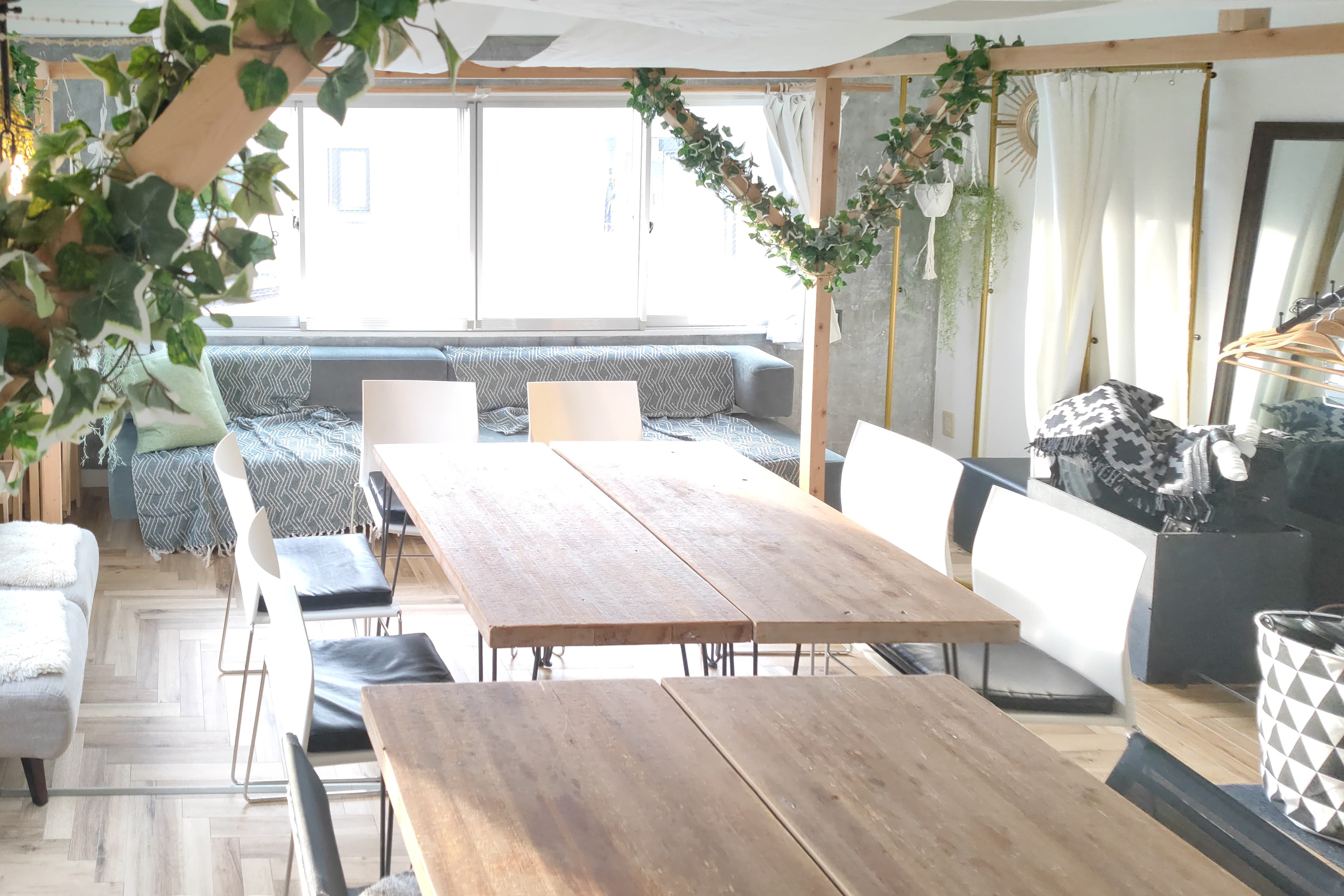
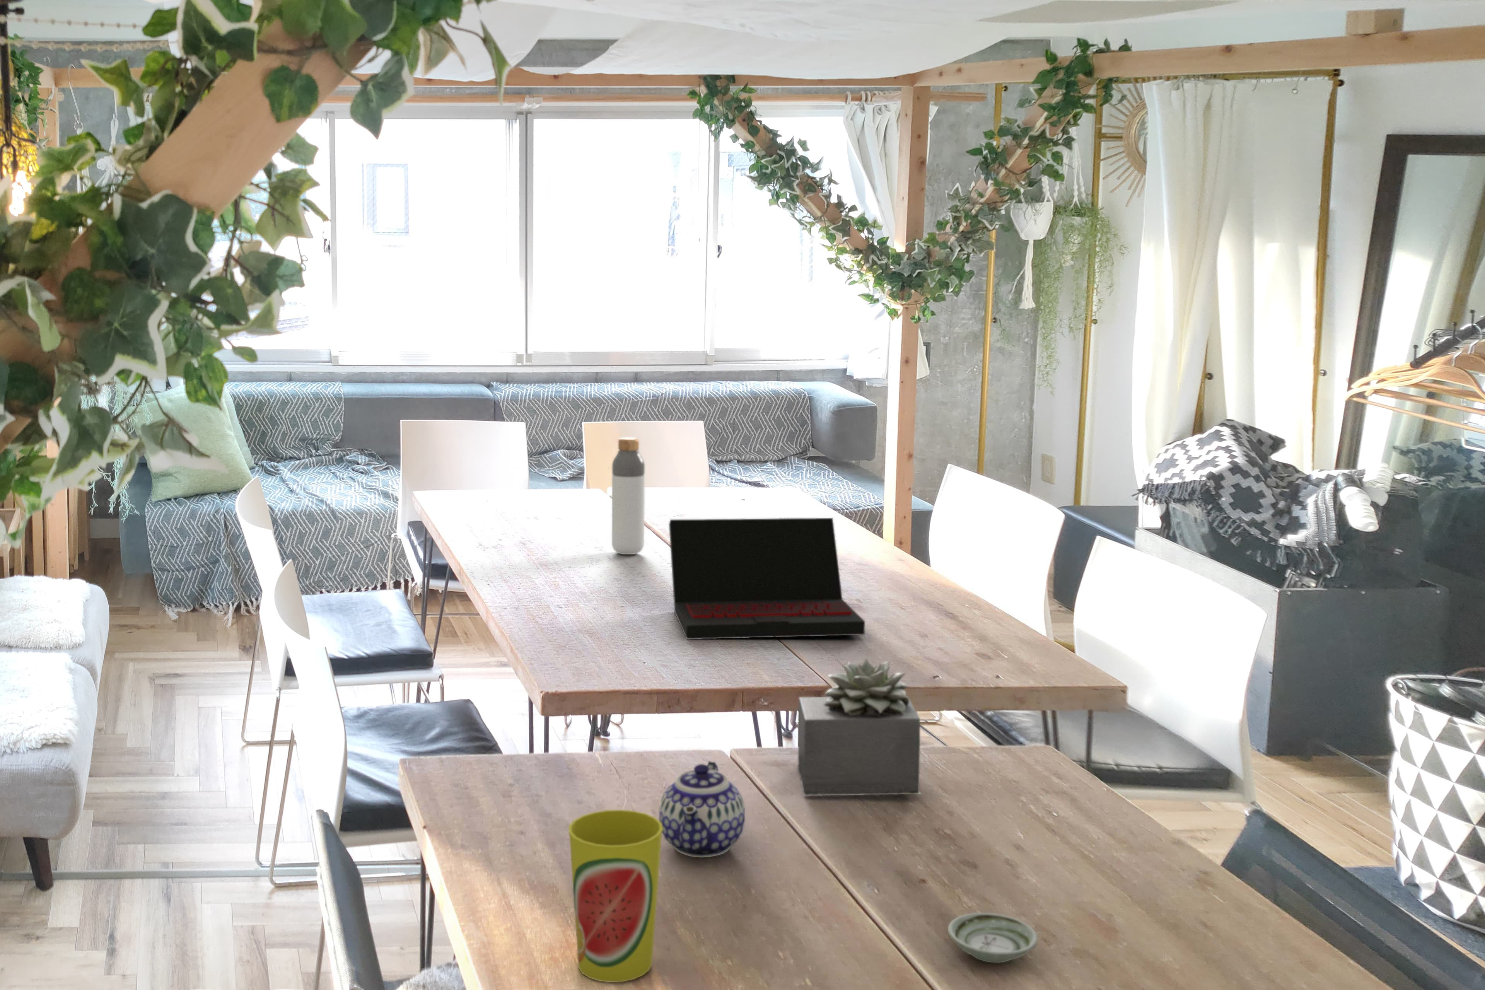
+ saucer (992, 941)
+ bottle (628, 496)
+ cup (615, 896)
+ teapot (703, 805)
+ laptop (762, 573)
+ succulent plant (859, 723)
